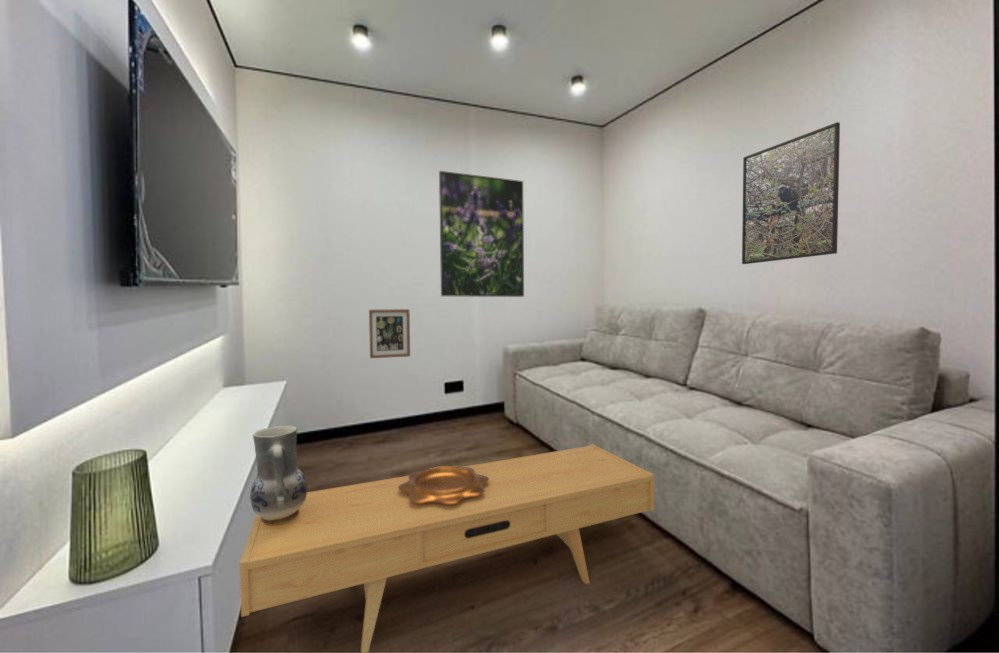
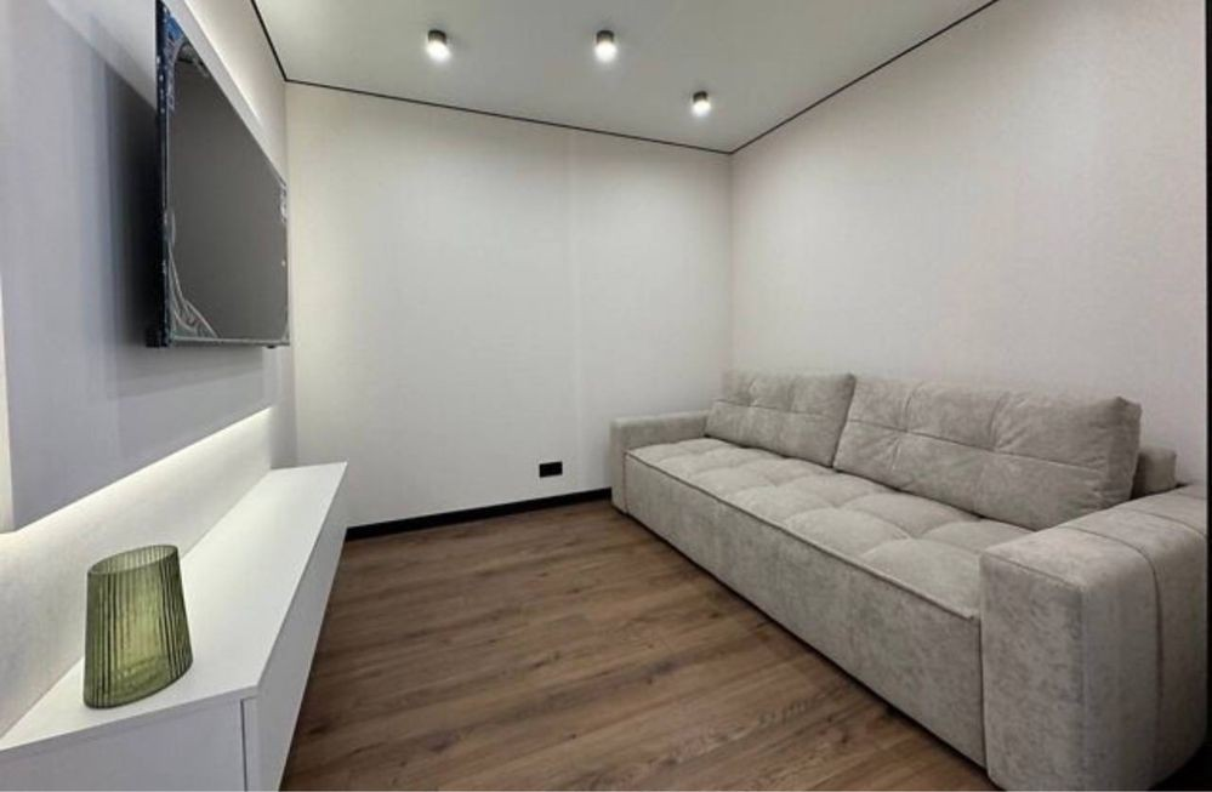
- tv console (469, 533)
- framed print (785, 200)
- decorative bowl (444, 481)
- vase (278, 473)
- wall art (390, 333)
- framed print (483, 236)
